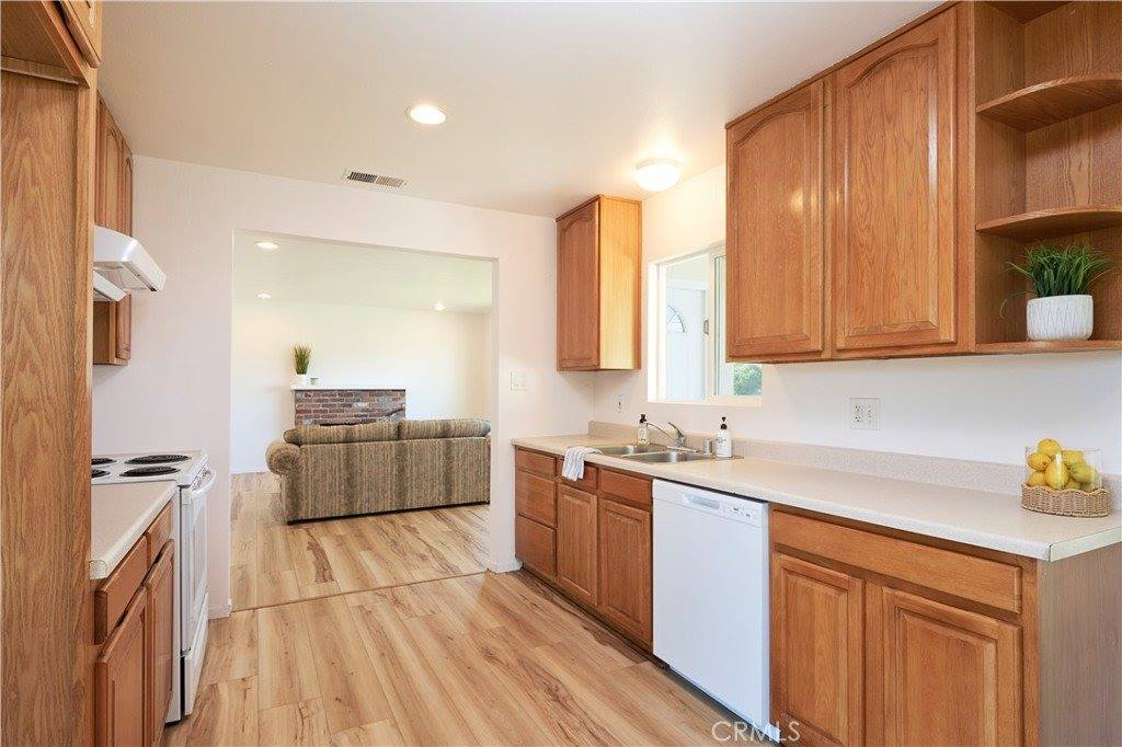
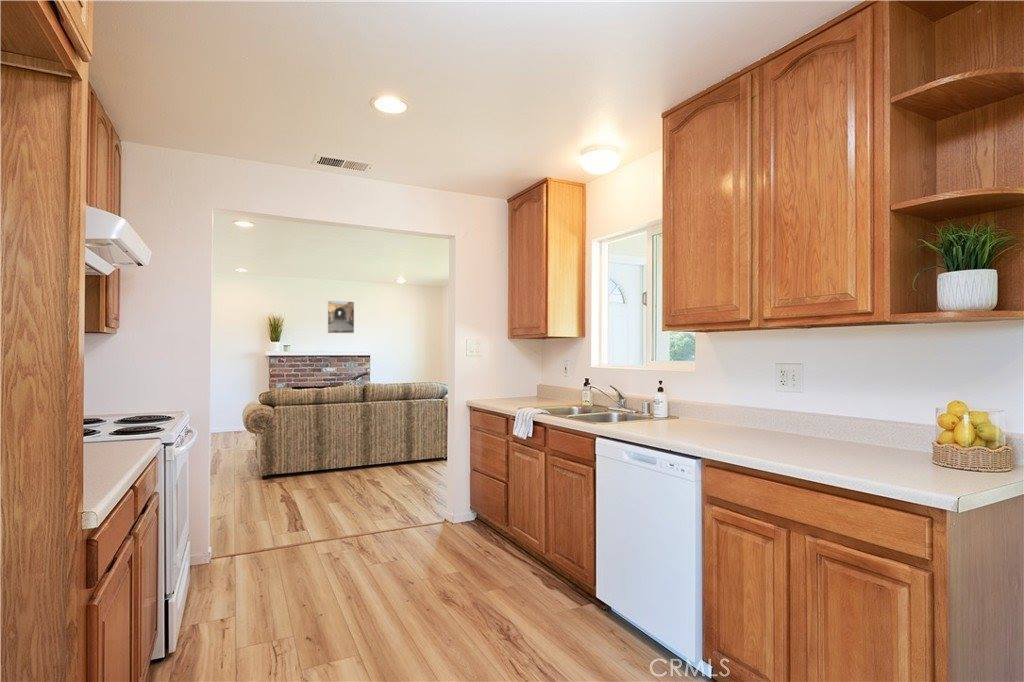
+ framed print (341, 317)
